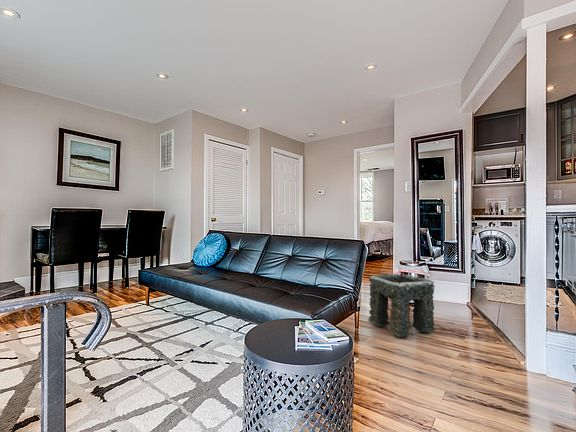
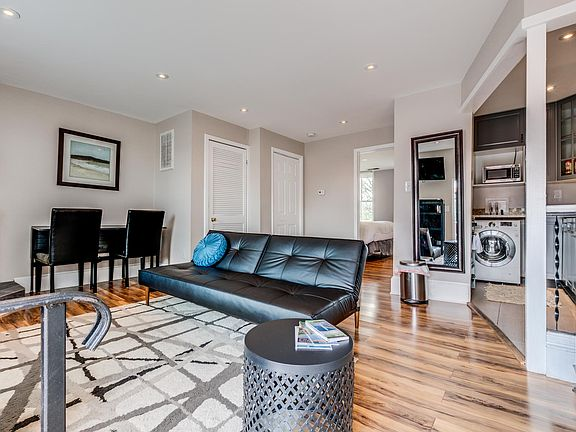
- stone arch (400, 302)
